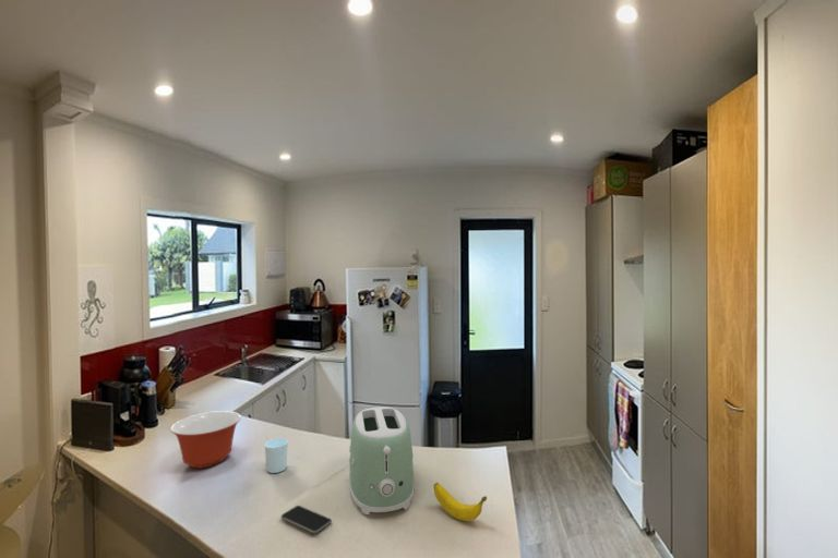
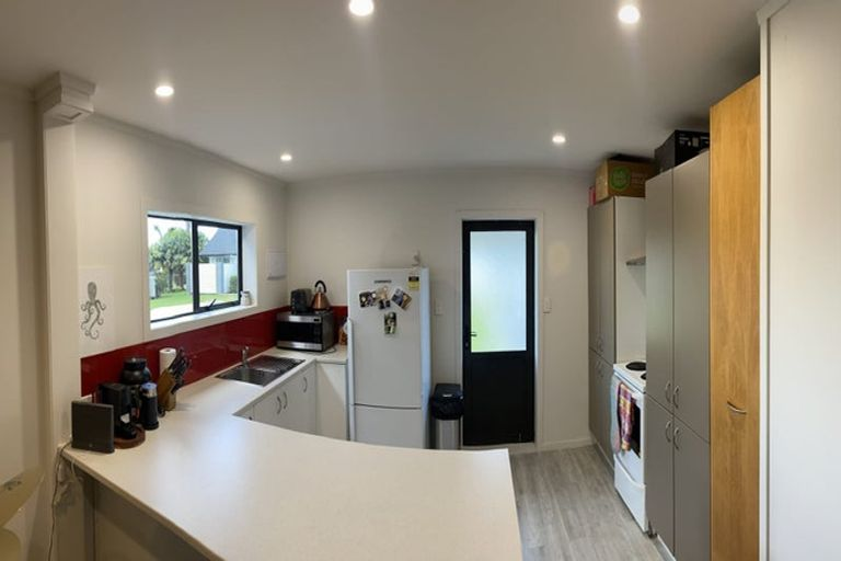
- banana (458, 501)
- cup (276, 454)
- toaster (381, 451)
- smartphone (306, 518)
- mixing bowl (207, 440)
